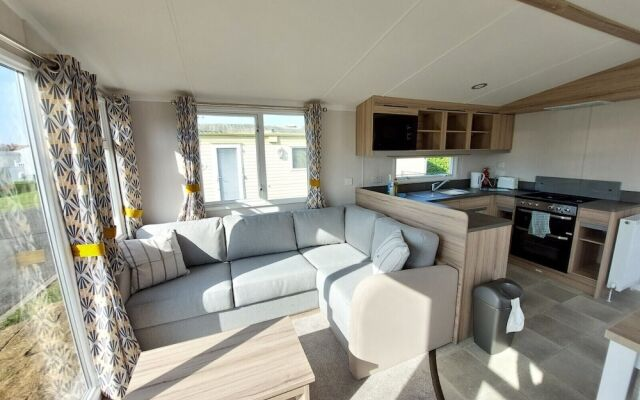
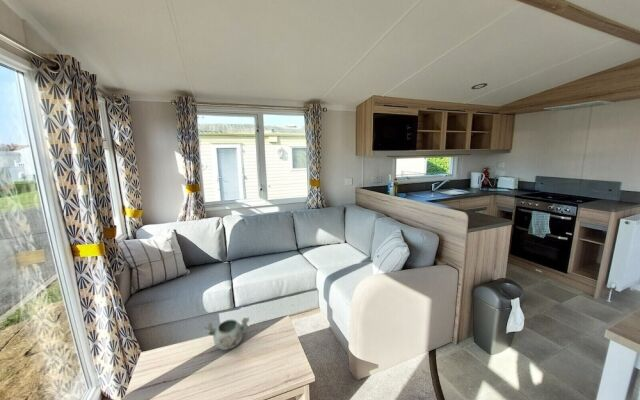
+ decorative bowl (227, 332)
